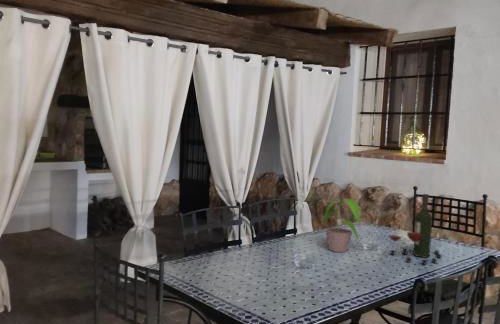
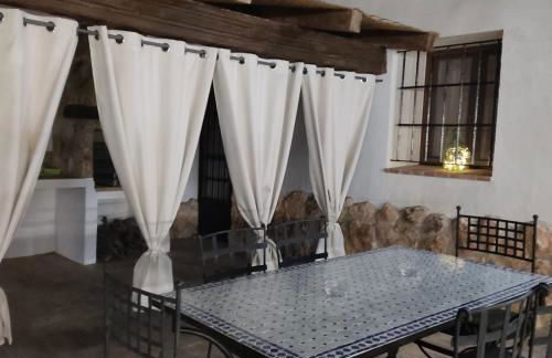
- potted plant (337, 225)
- wine bottle (418, 226)
